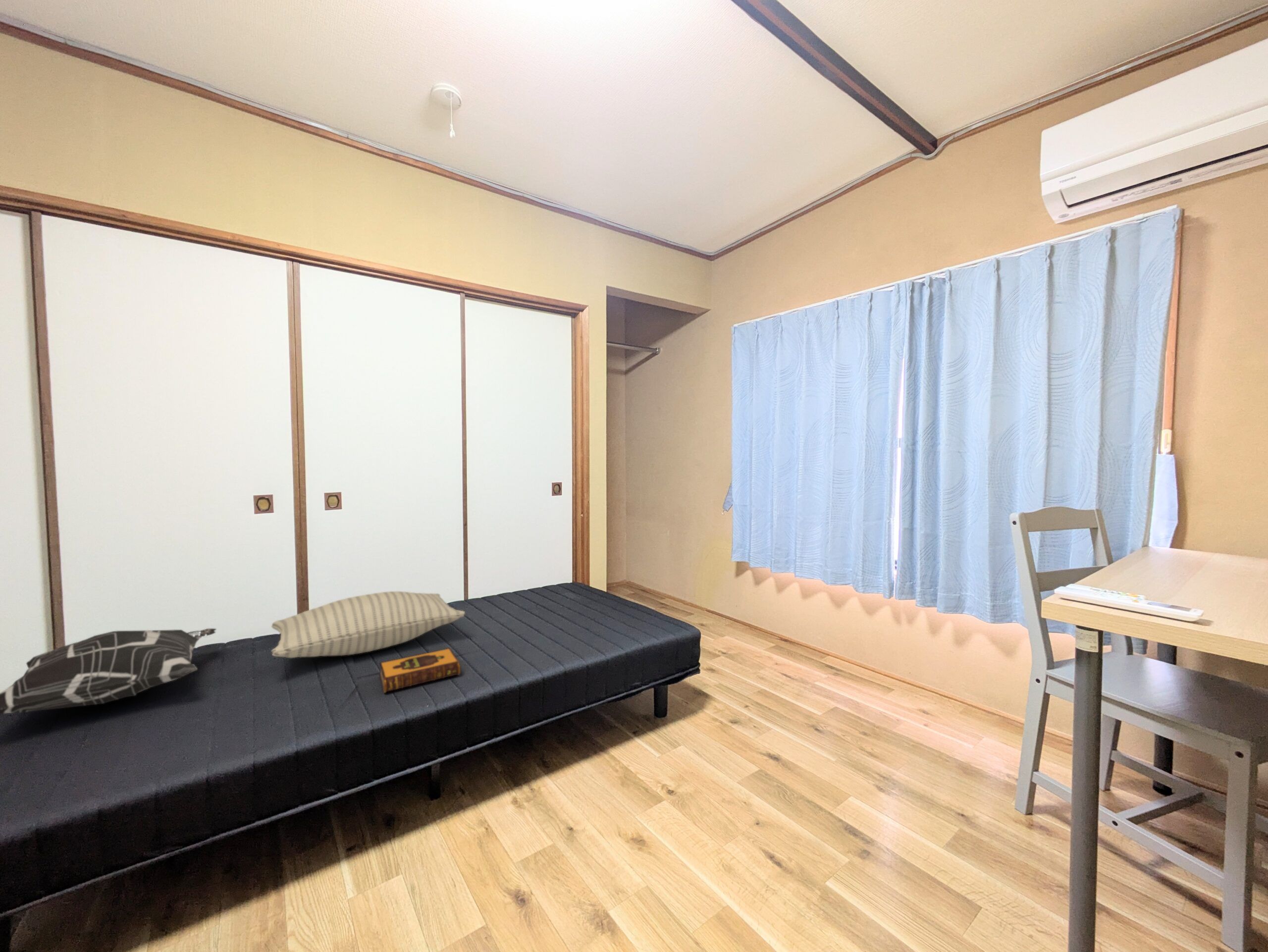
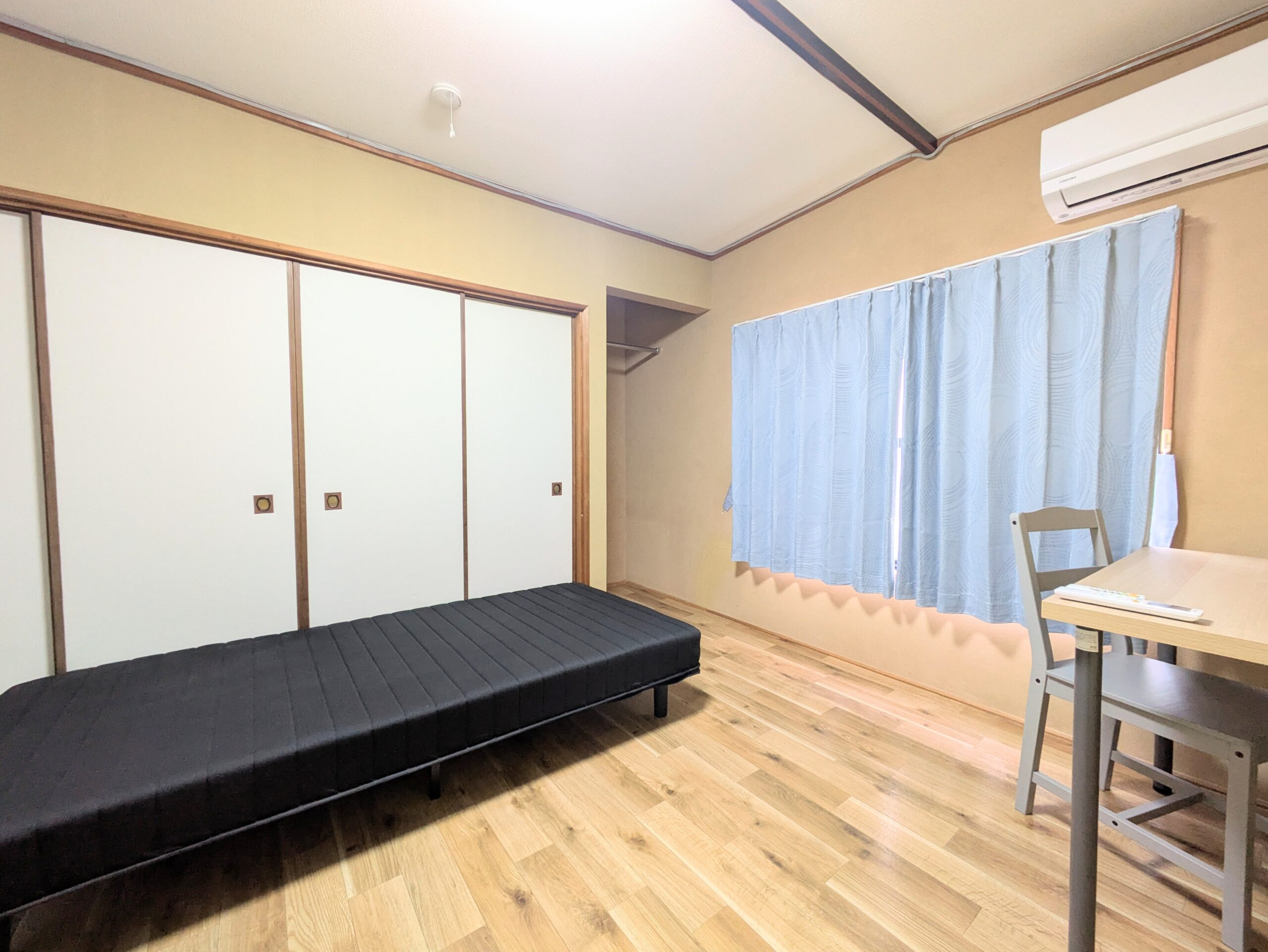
- decorative pillow (117, 663)
- pillow (370, 622)
- hardback book (420, 670)
